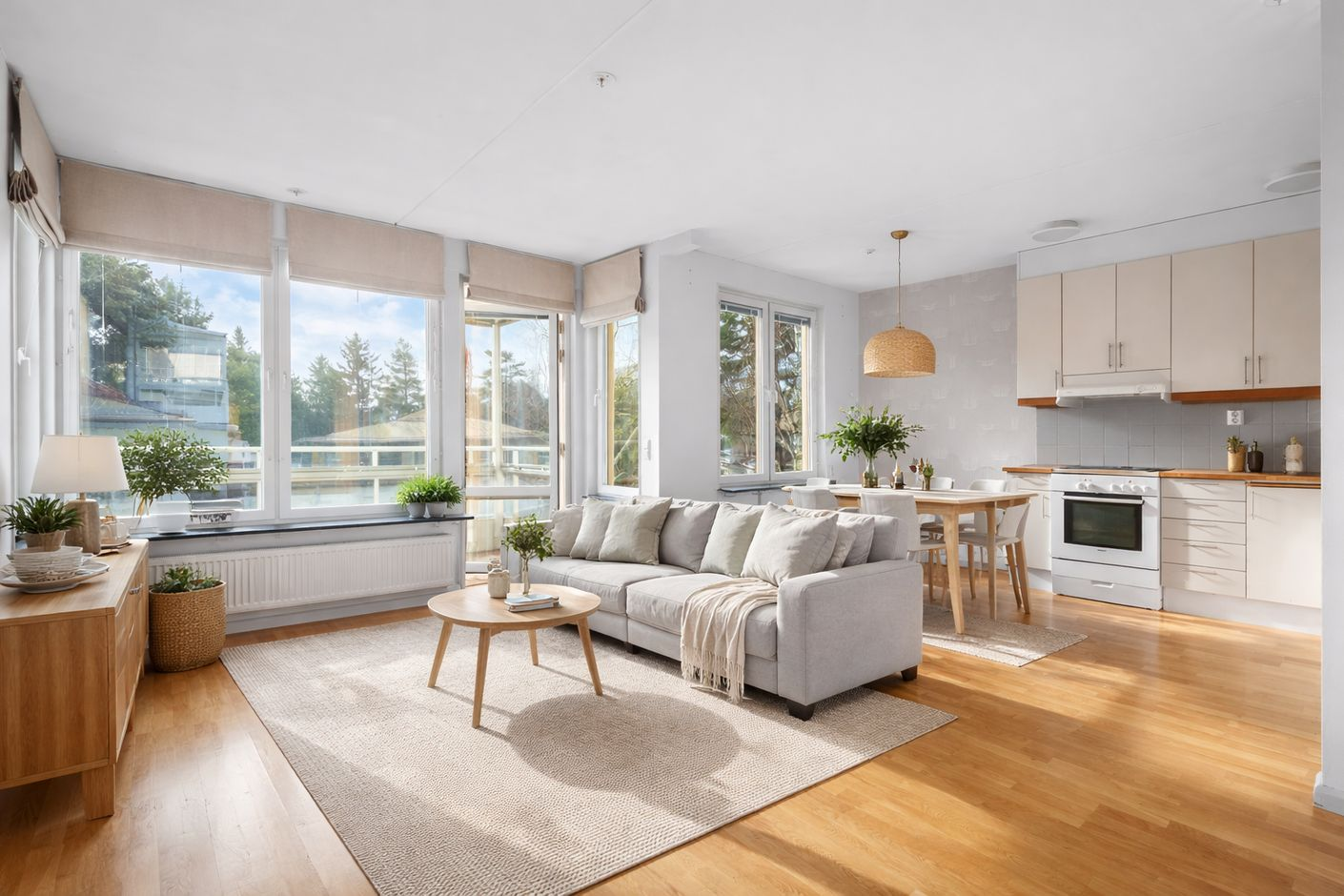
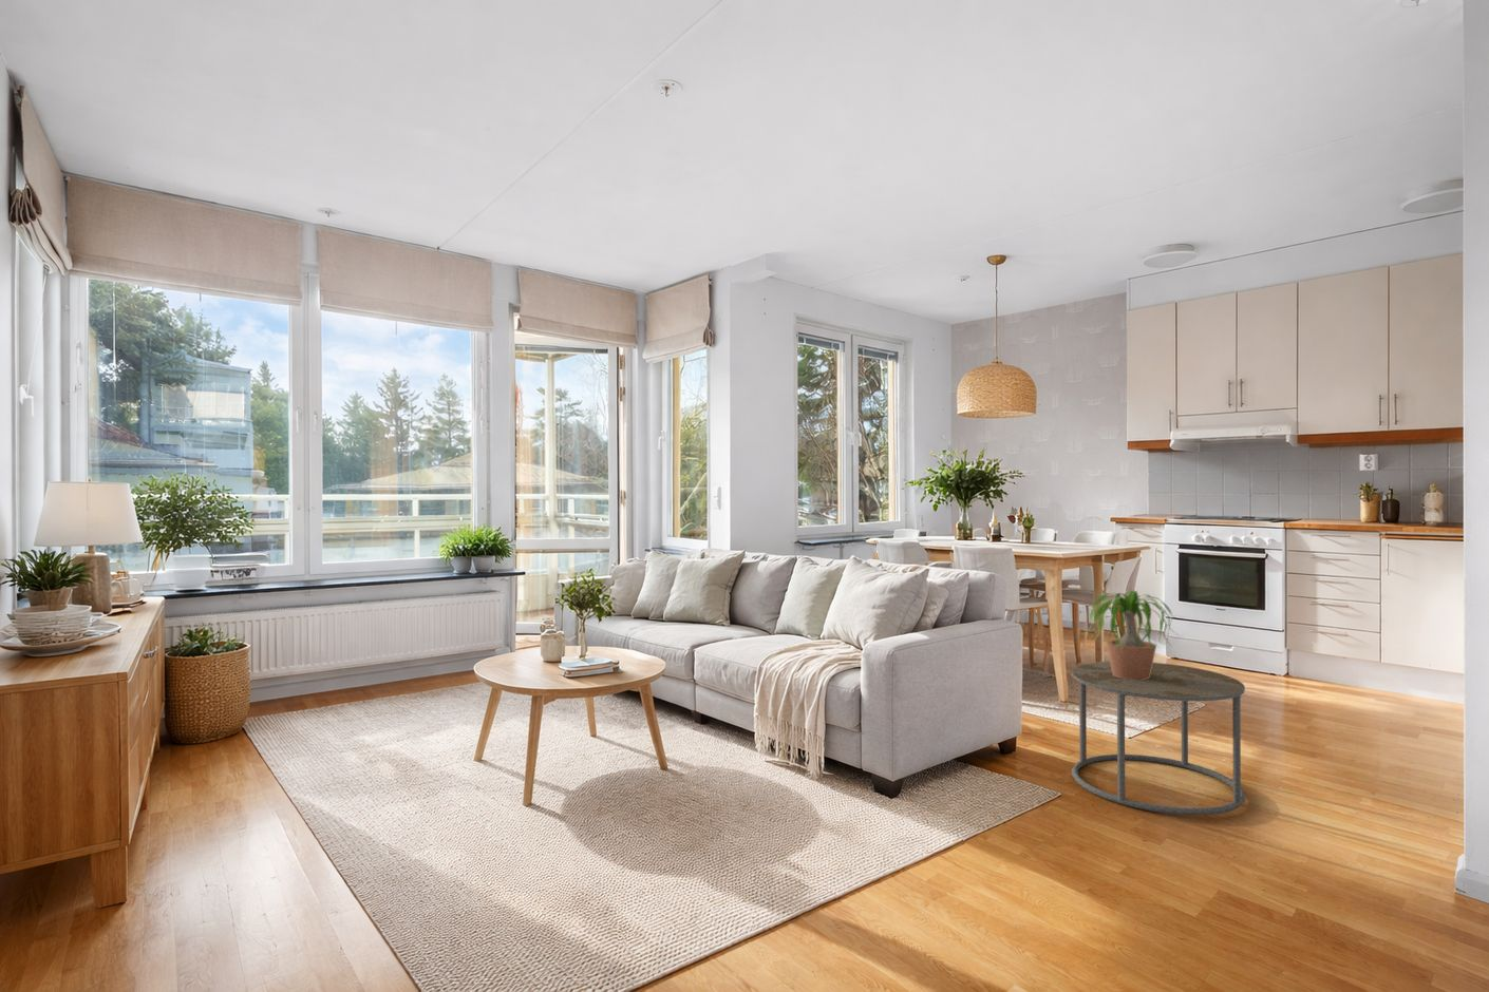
+ potted plant (1133, 634)
+ side table (1150, 755)
